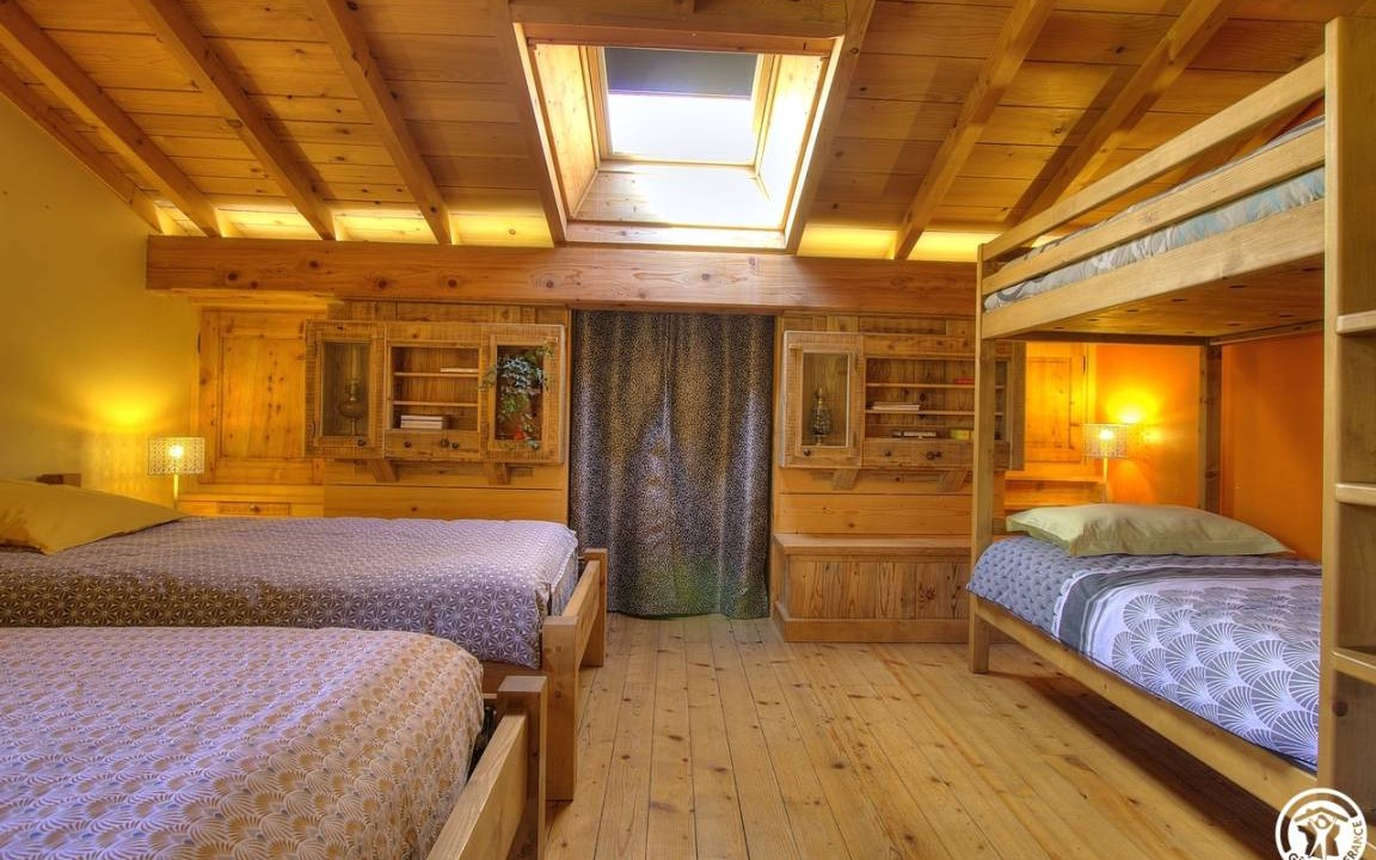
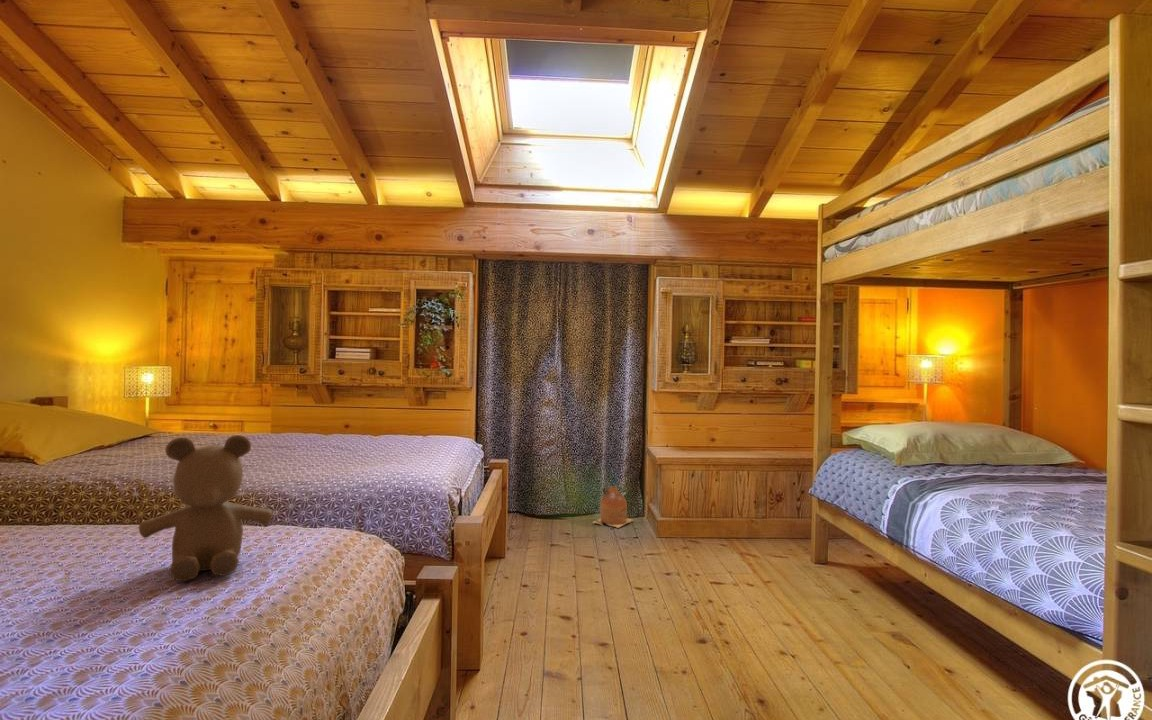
+ teddy bear (208, 501)
+ ceramic jug (613, 505)
